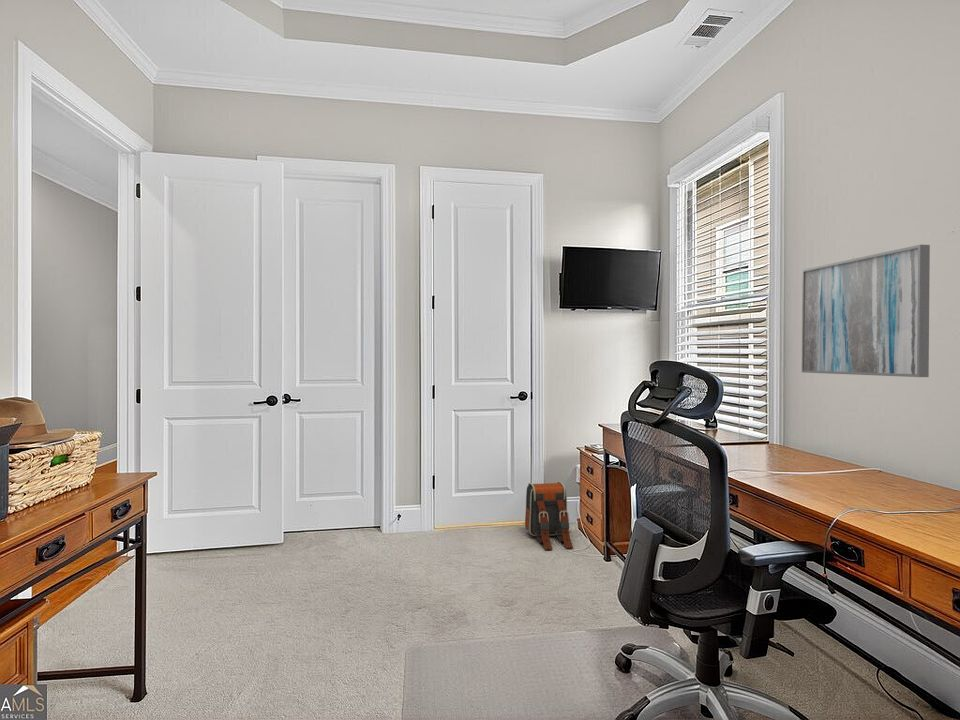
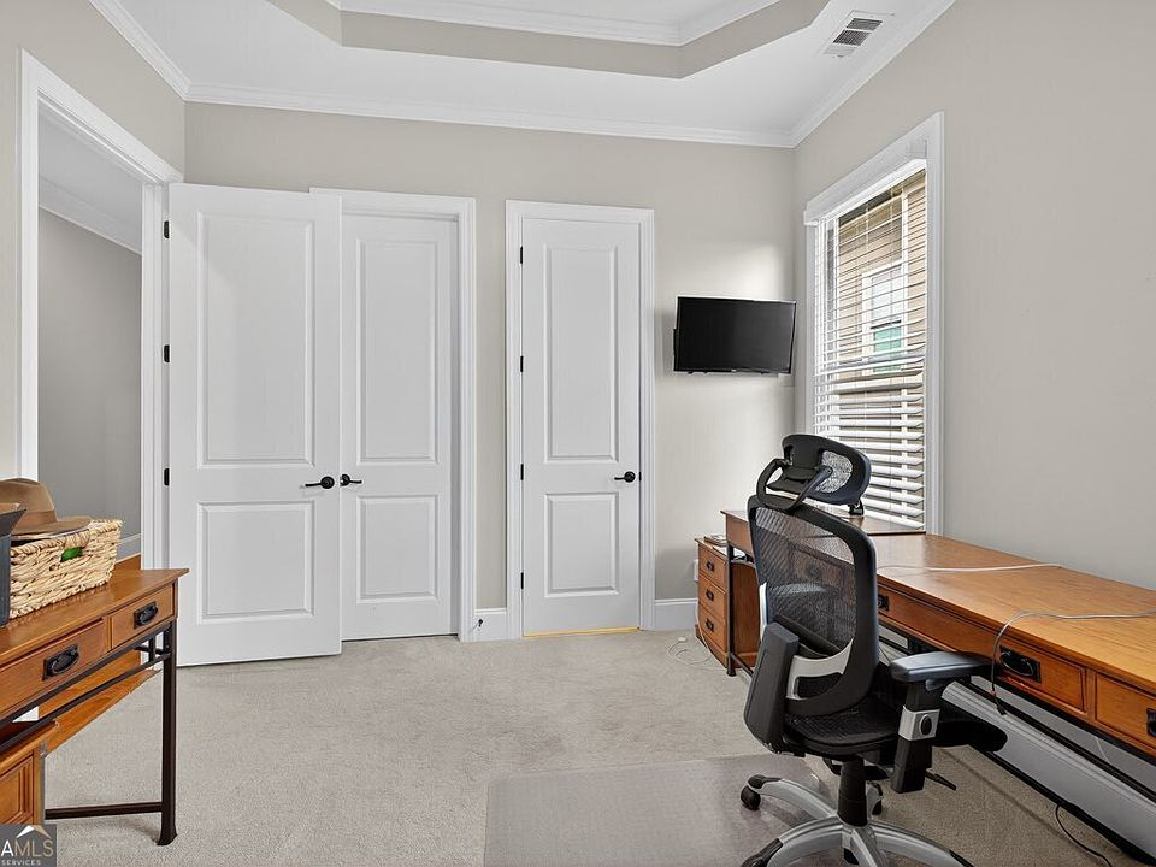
- backpack (548, 510)
- wall art (857, 316)
